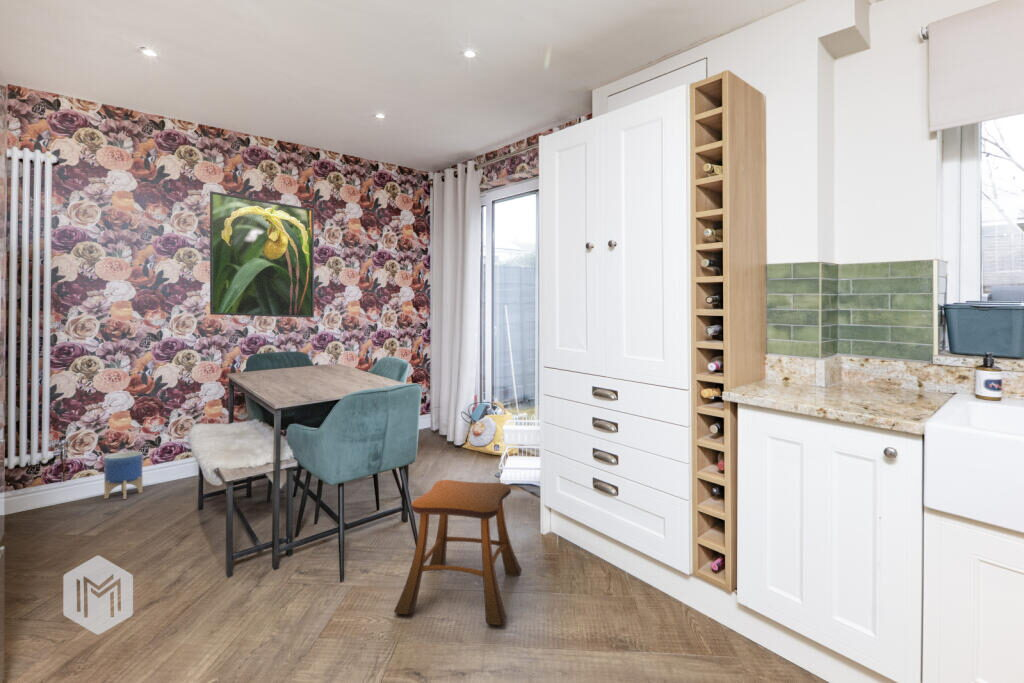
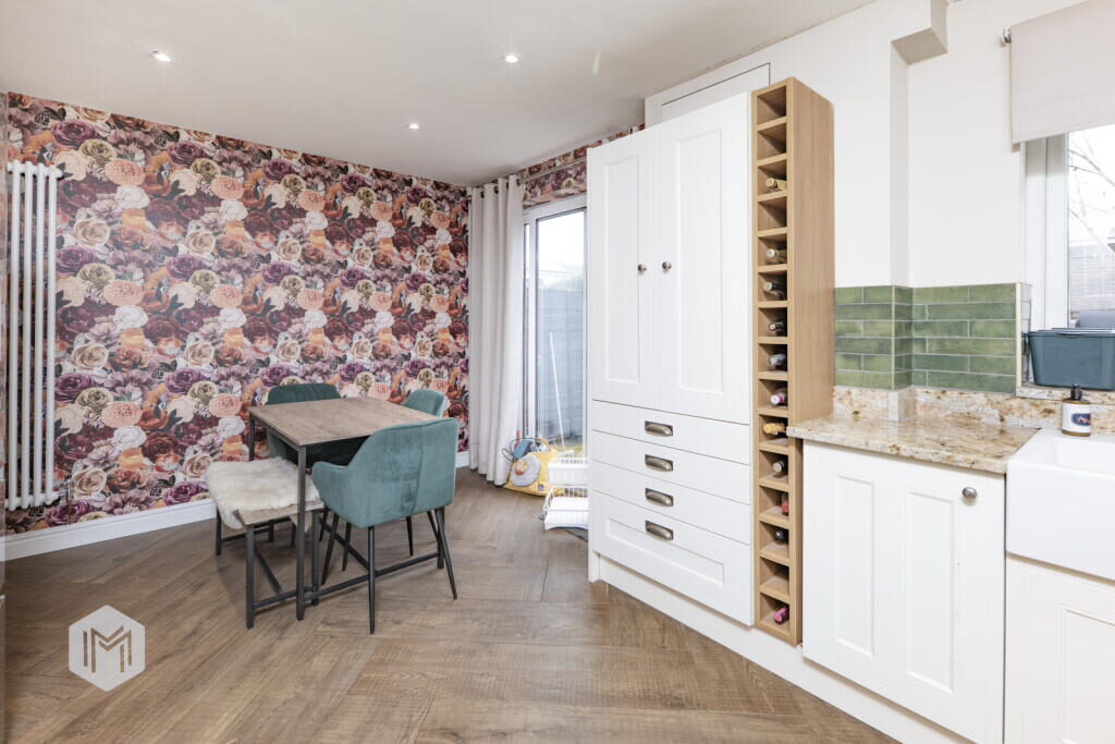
- stool (463, 541)
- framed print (265, 258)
- planter (123, 474)
